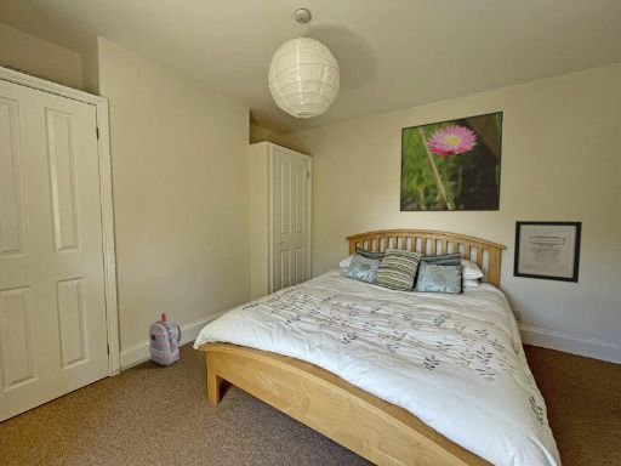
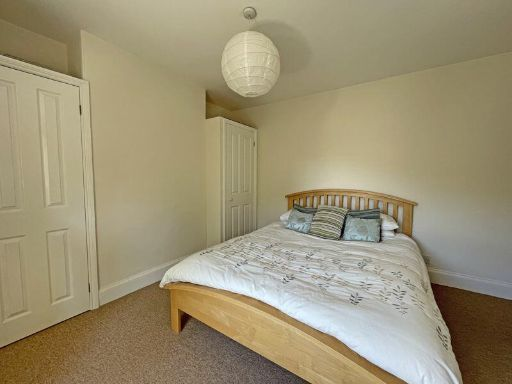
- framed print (446, 166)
- wall art (545, 250)
- backpack (166, 336)
